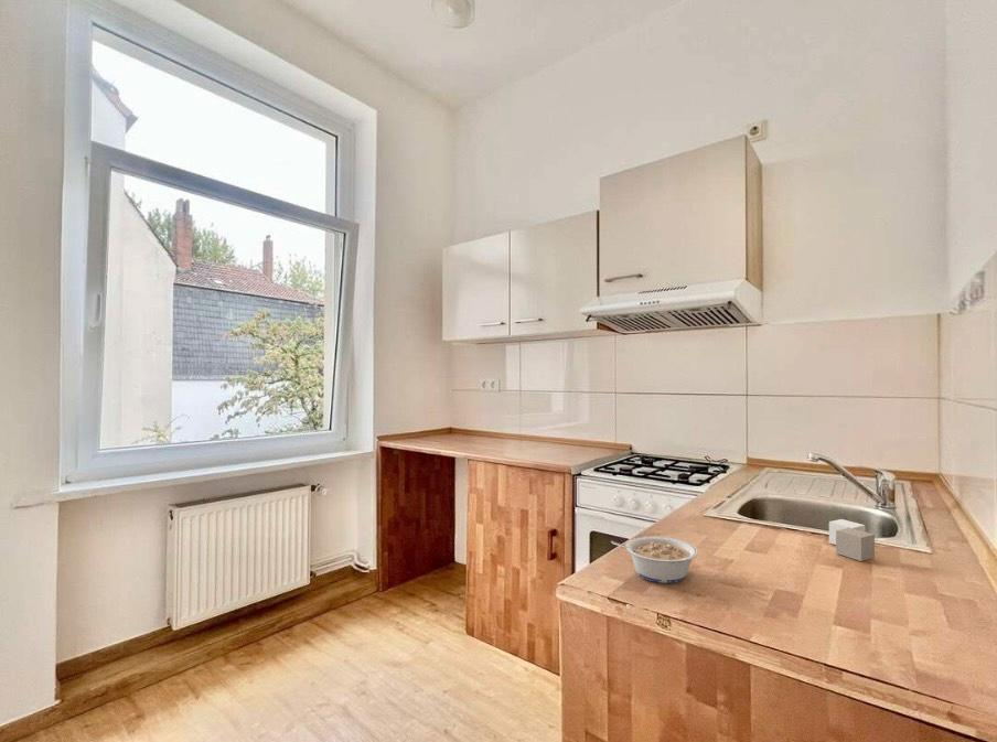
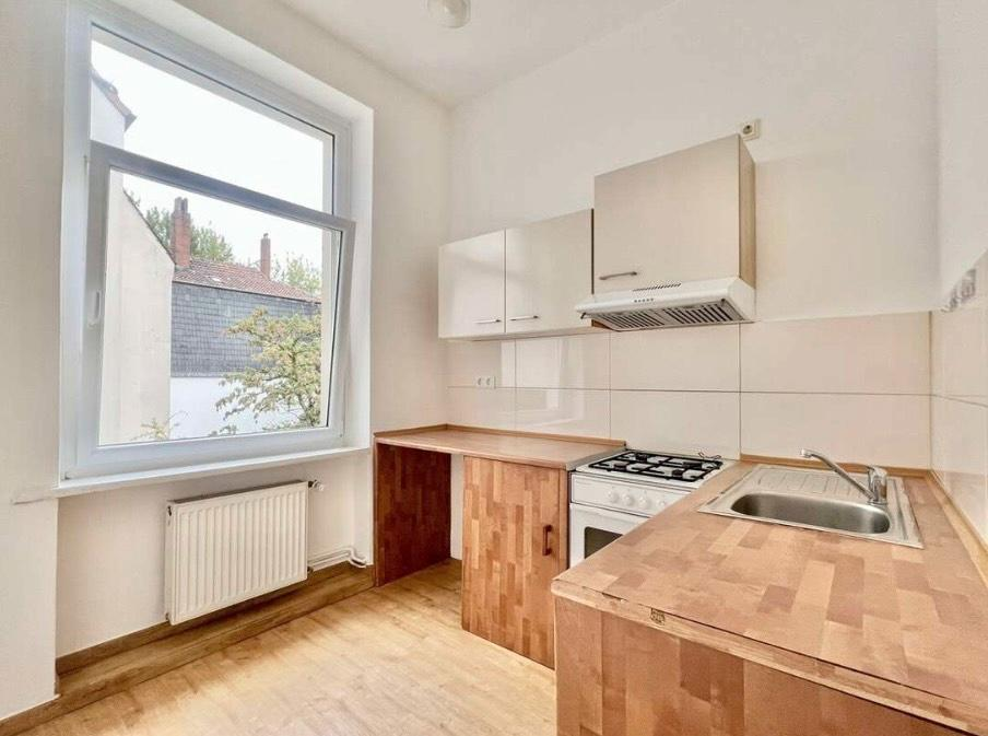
- sponge (850, 538)
- legume (658, 558)
